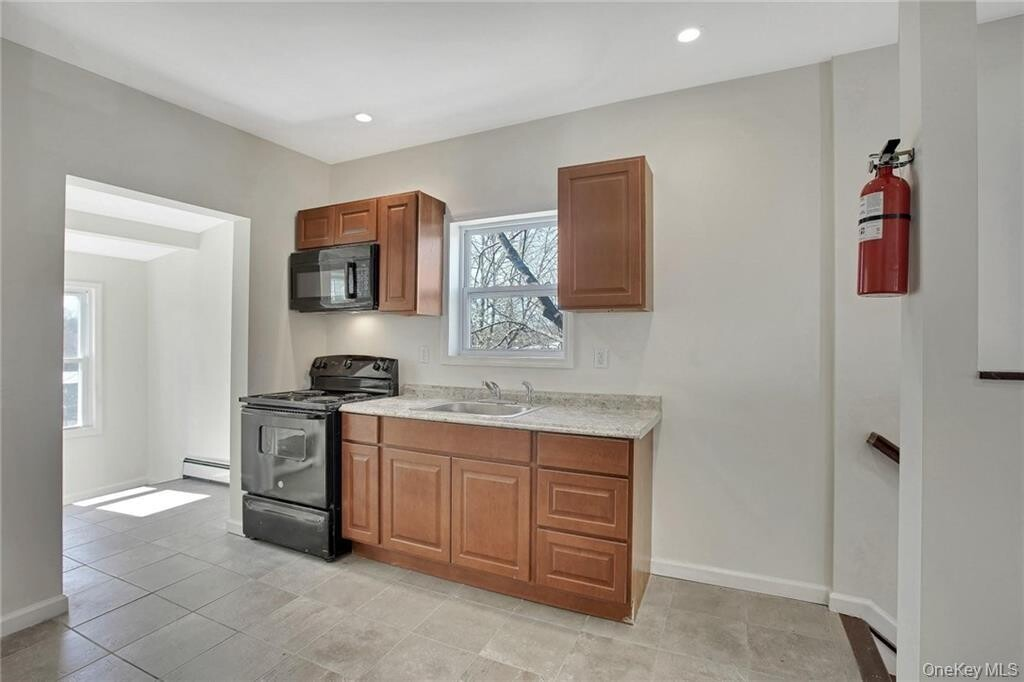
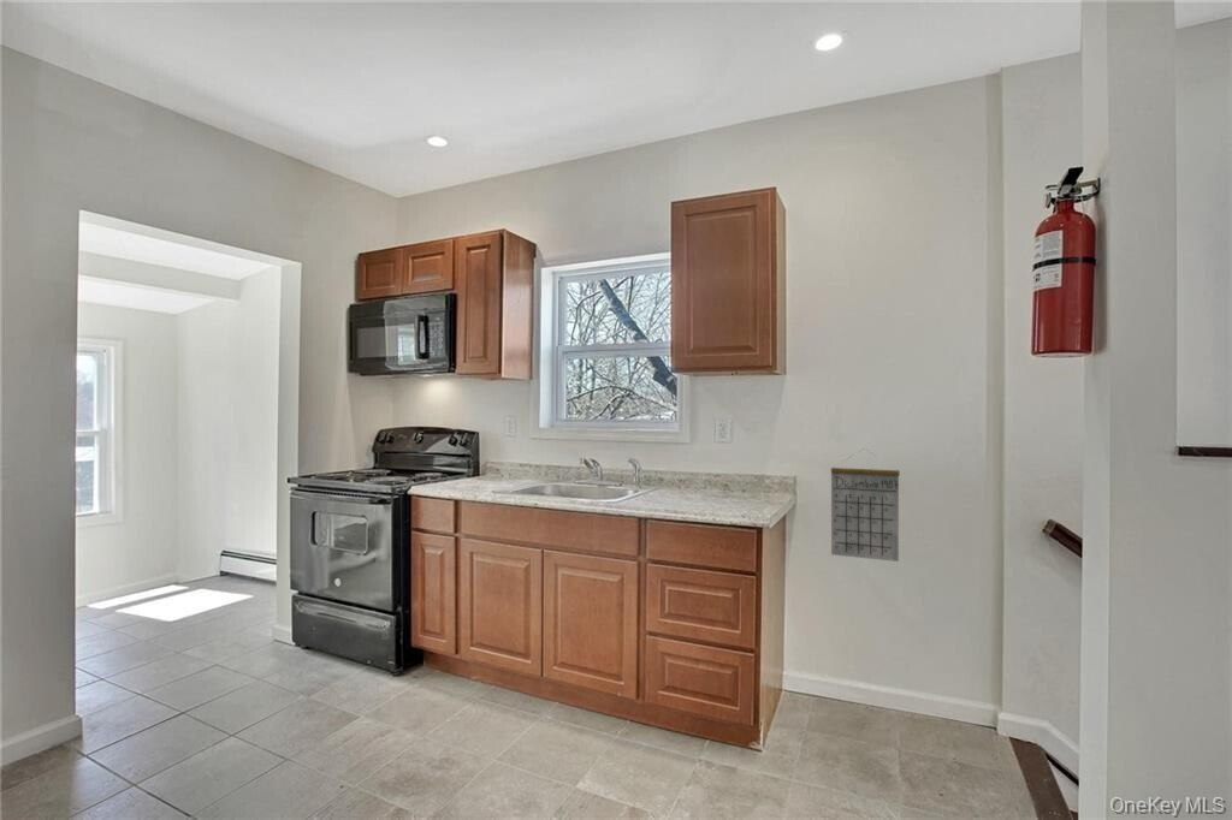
+ calendar (864, 503)
